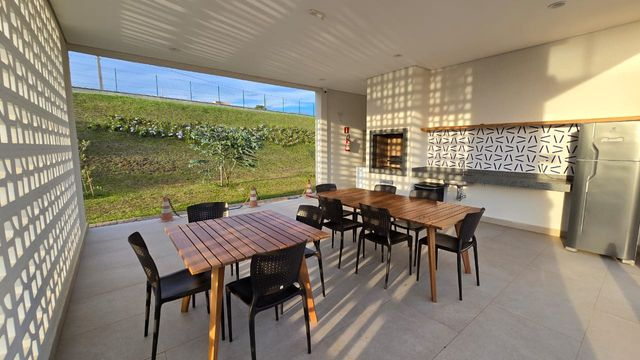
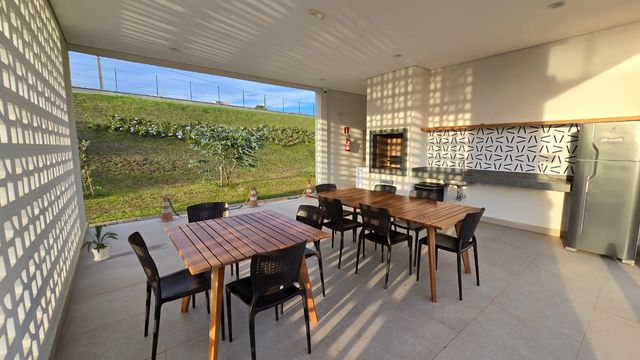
+ house plant (101, 241)
